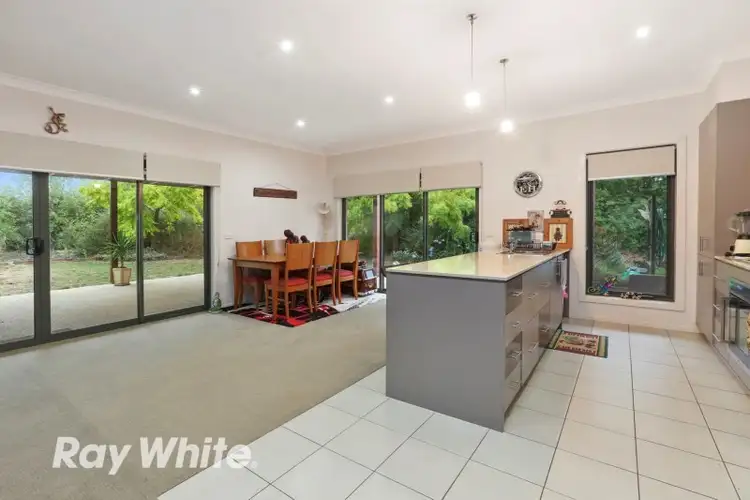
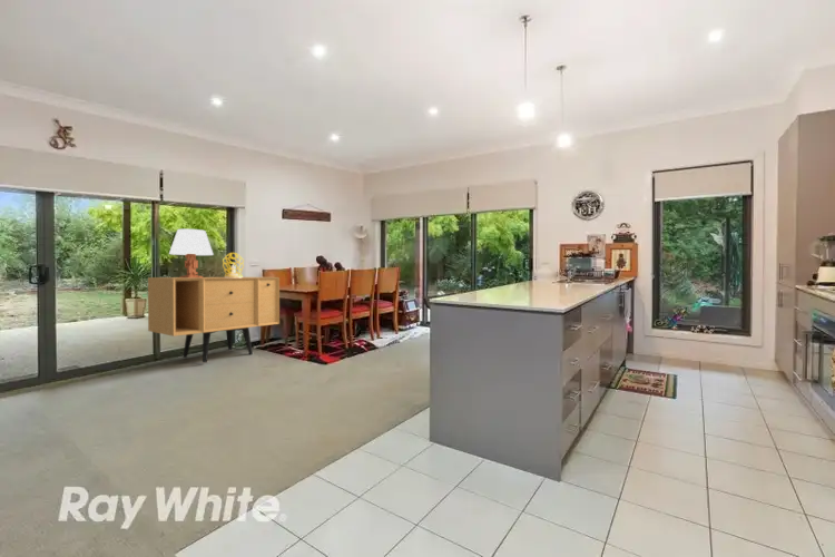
+ decorative sculpture (233, 264)
+ sideboard (218, 316)
+ table lamp (191, 253)
